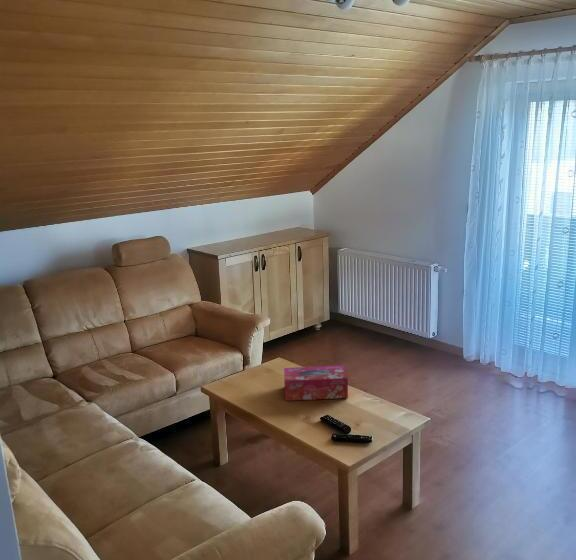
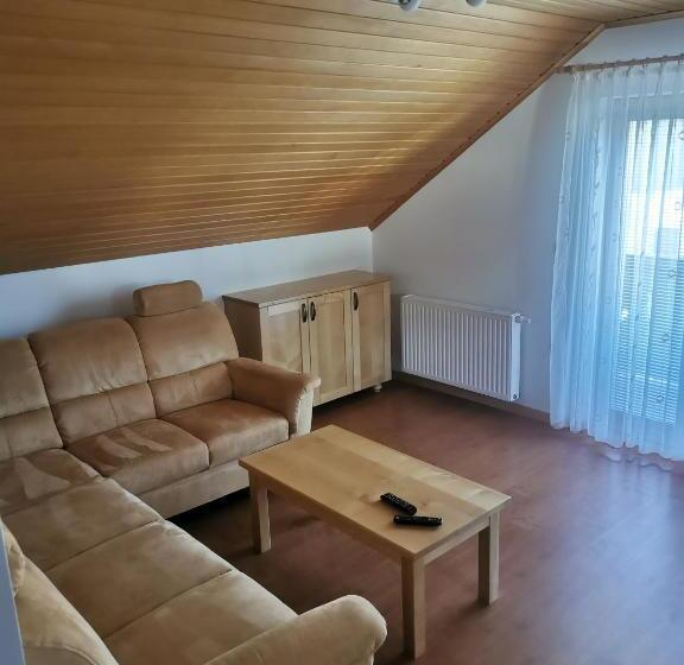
- tissue box (315, 382)
